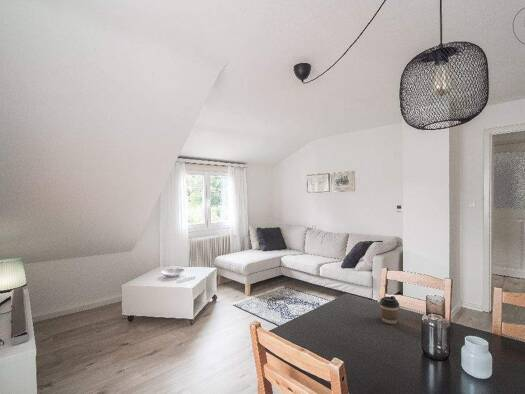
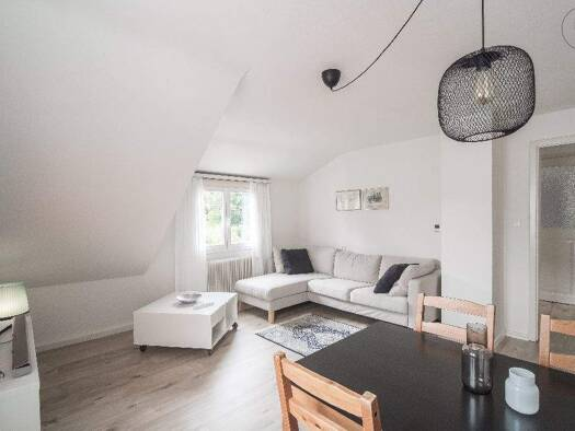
- coffee cup (389, 308)
